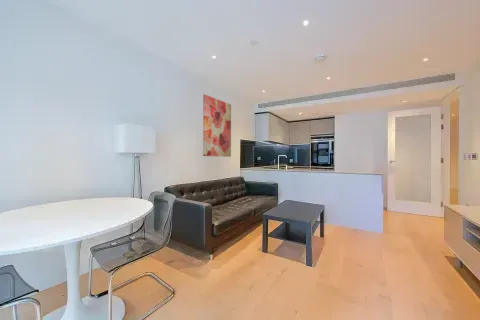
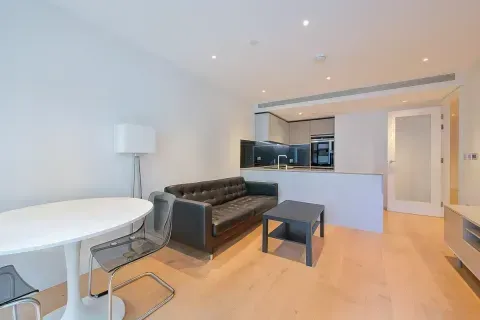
- wall art (218, 128)
